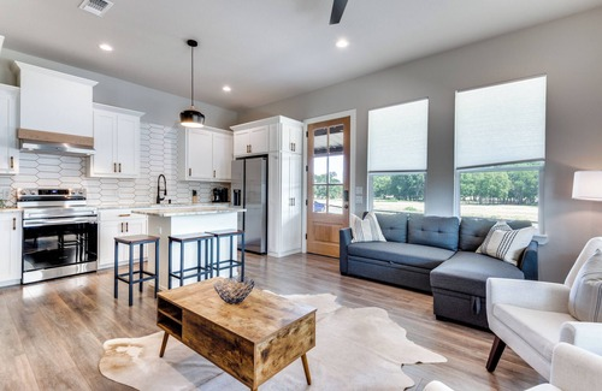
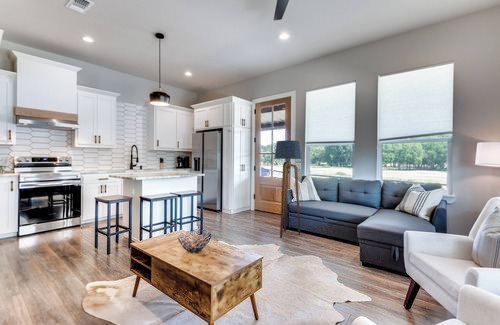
+ floor lamp (287, 188)
